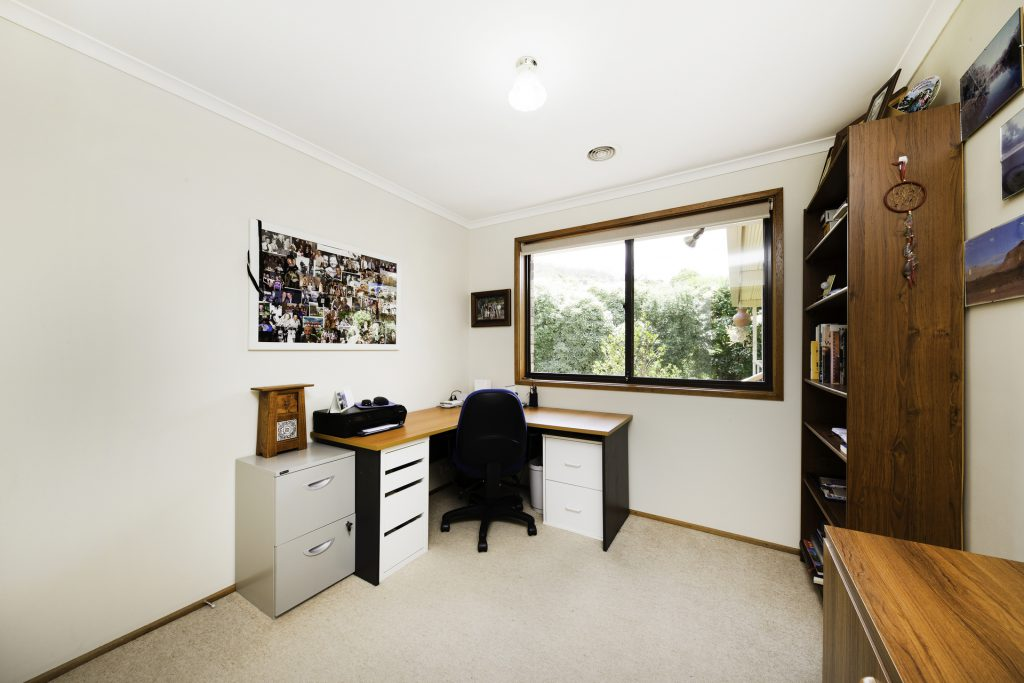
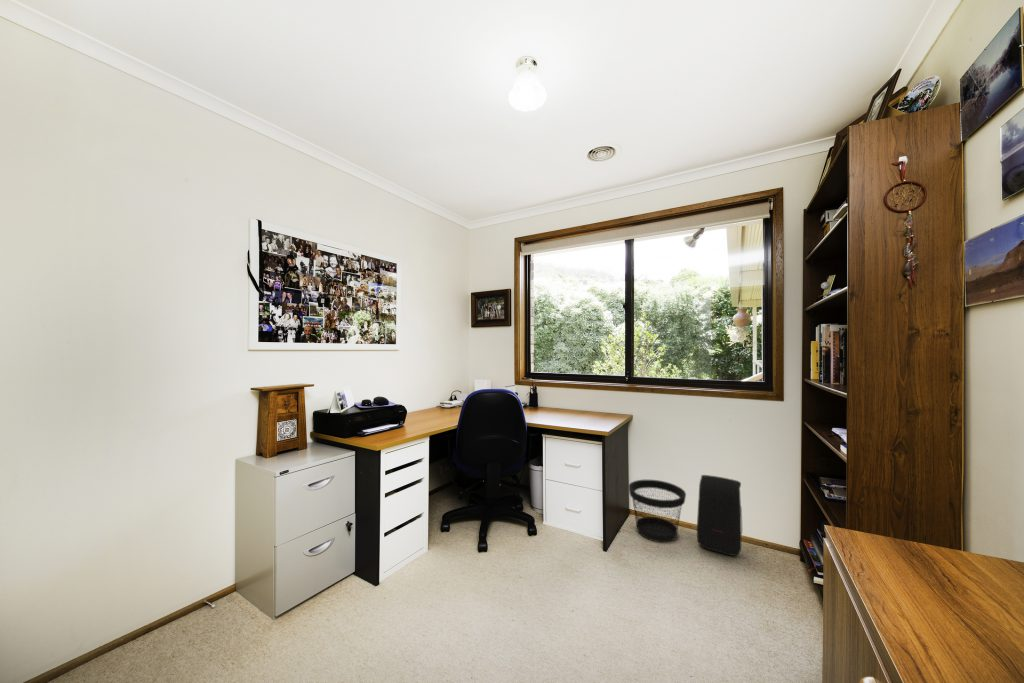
+ backpack (719, 512)
+ wastebasket (655, 510)
